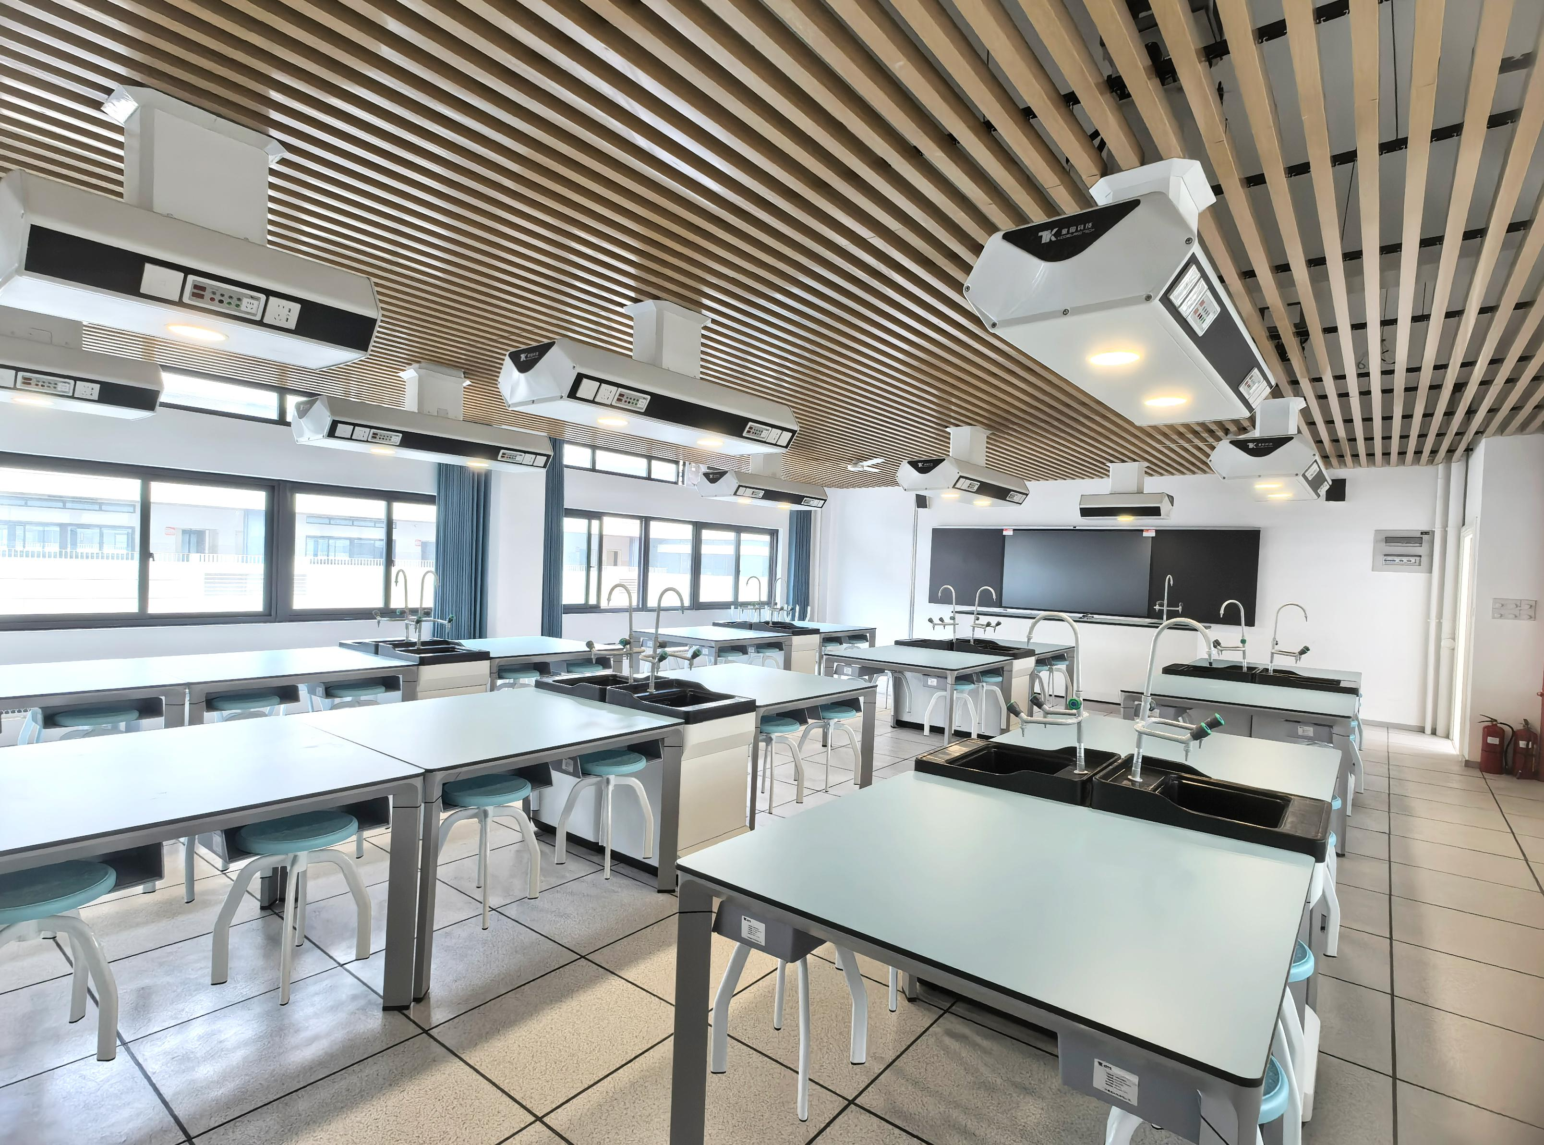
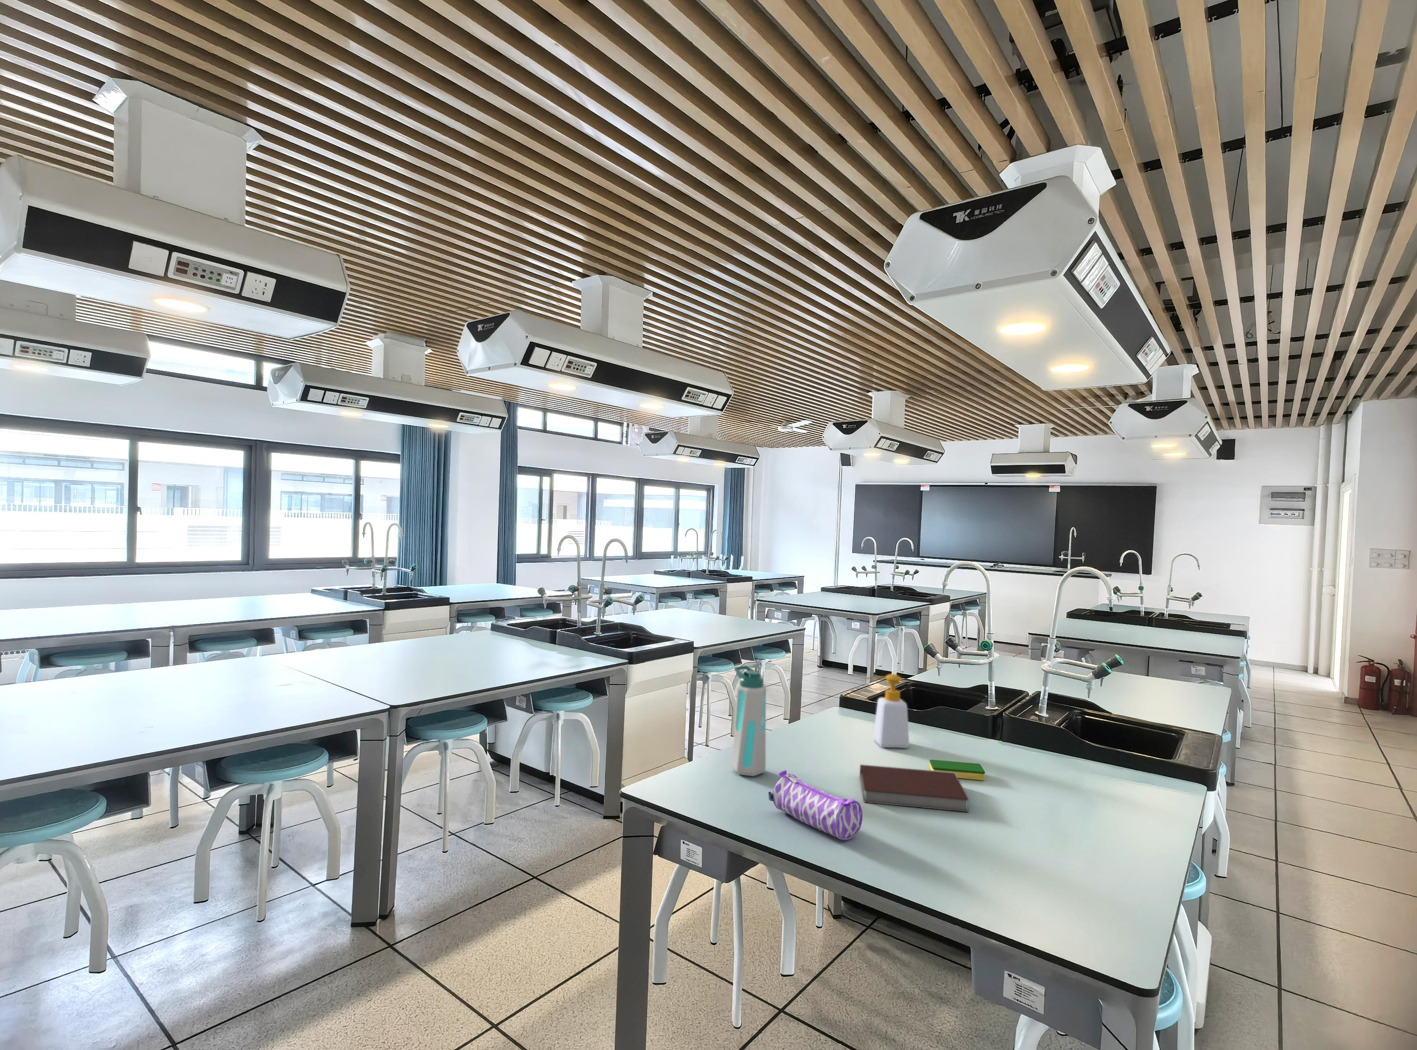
+ soap bottle (885, 709)
+ notebook (912, 786)
+ dish sponge (956, 770)
+ pencil case (816, 803)
+ water bottle (748, 720)
